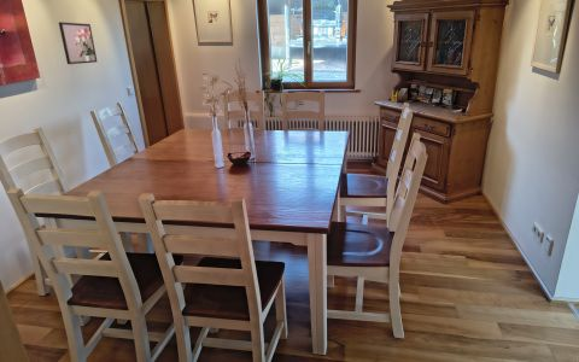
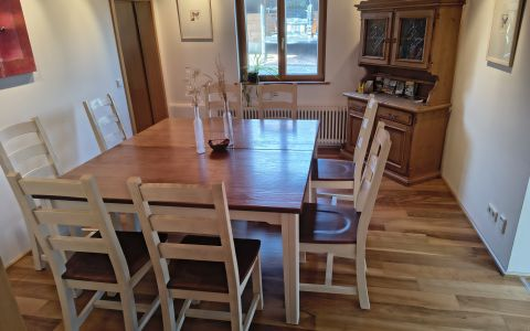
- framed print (78, 43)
